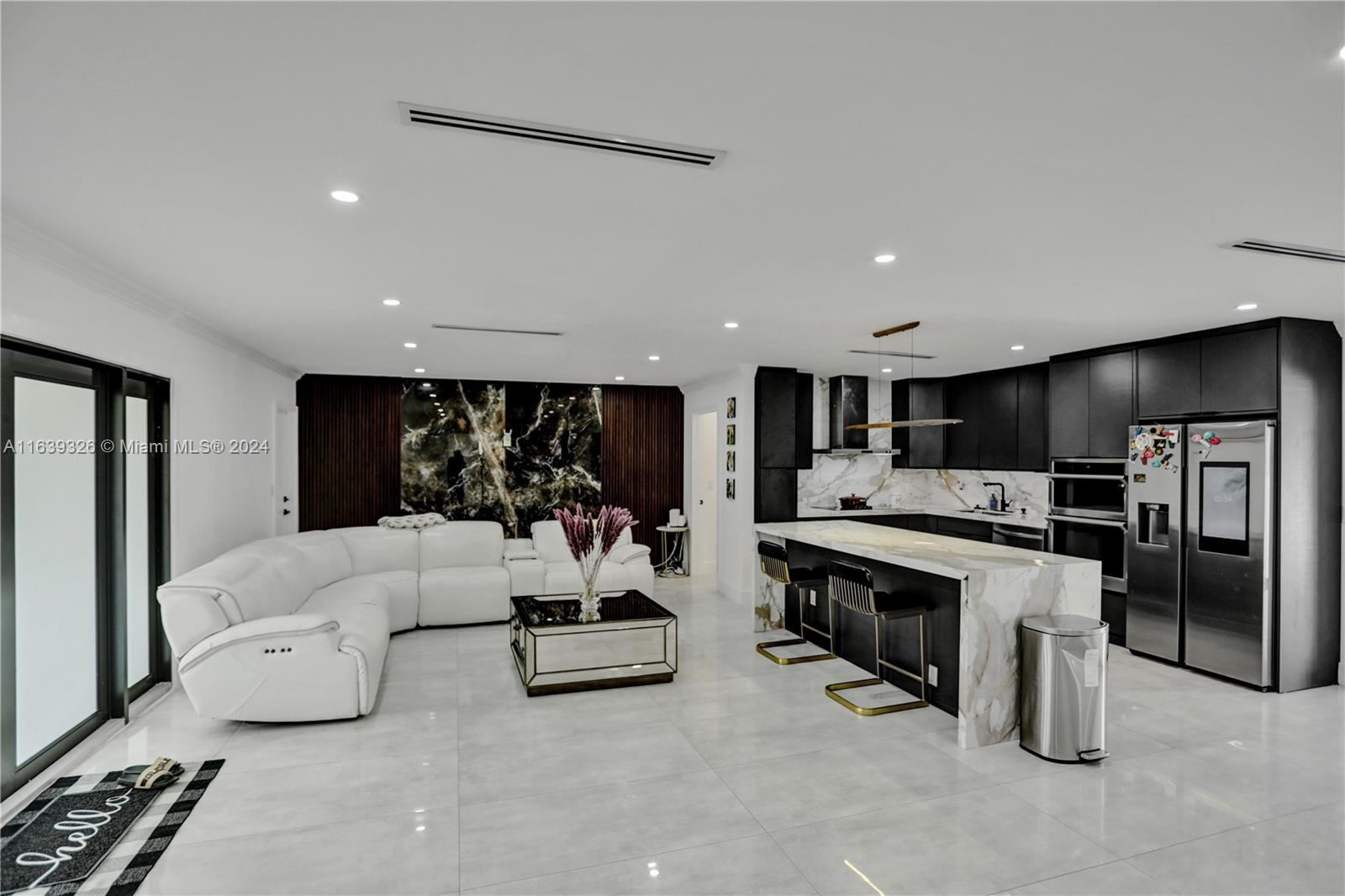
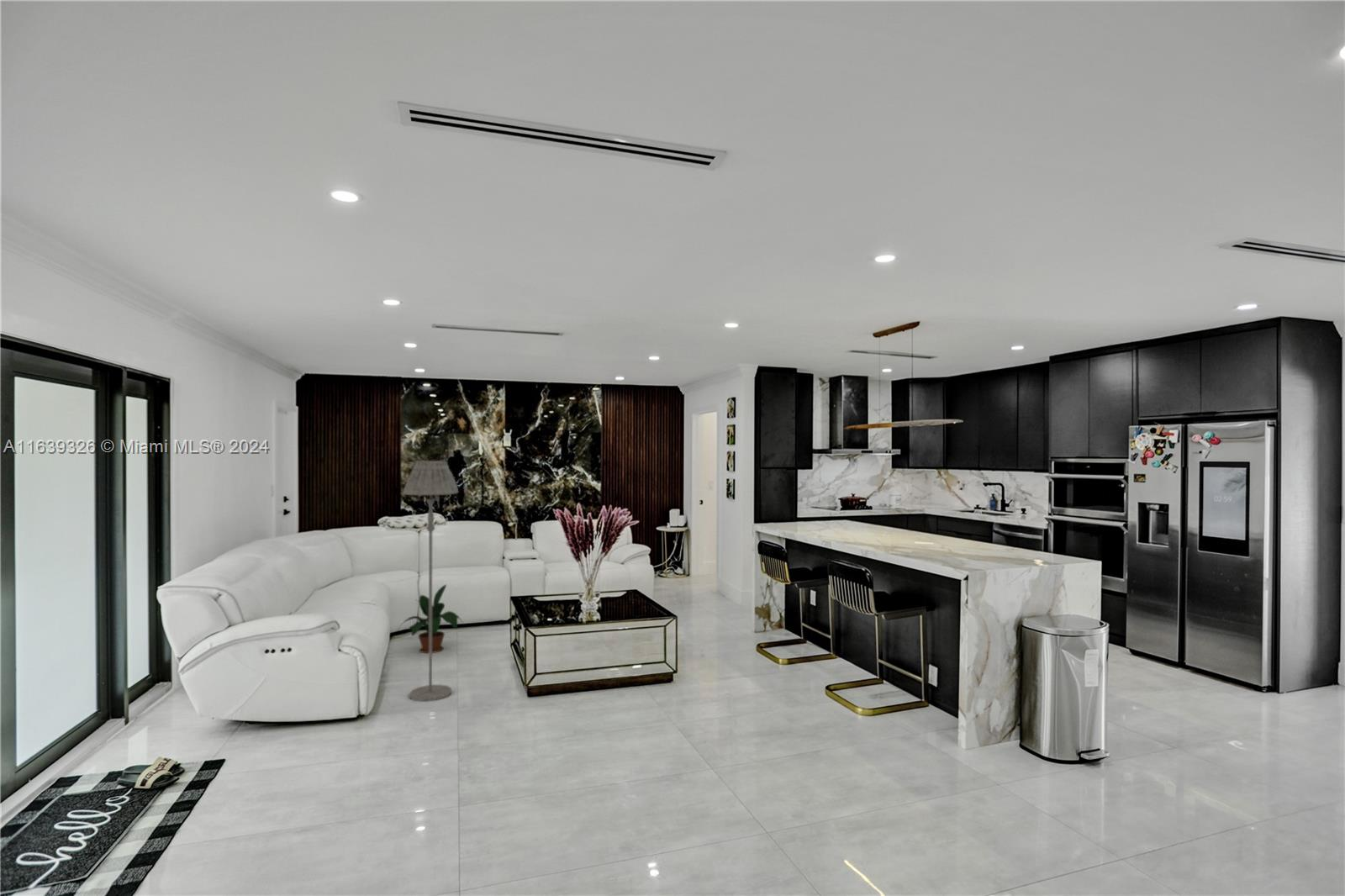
+ potted plant (432, 619)
+ floor lamp (430, 577)
